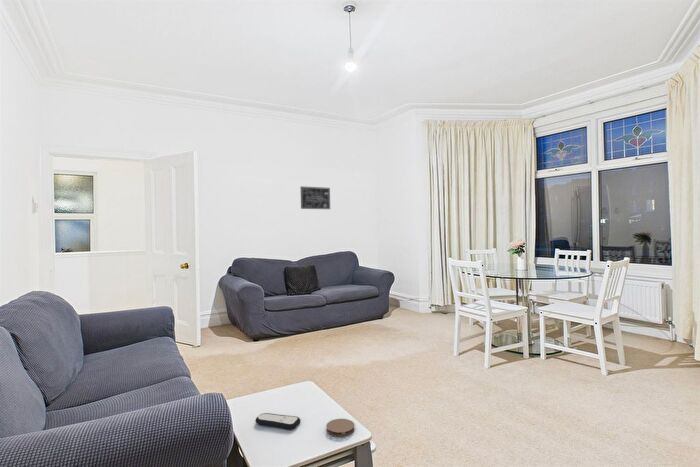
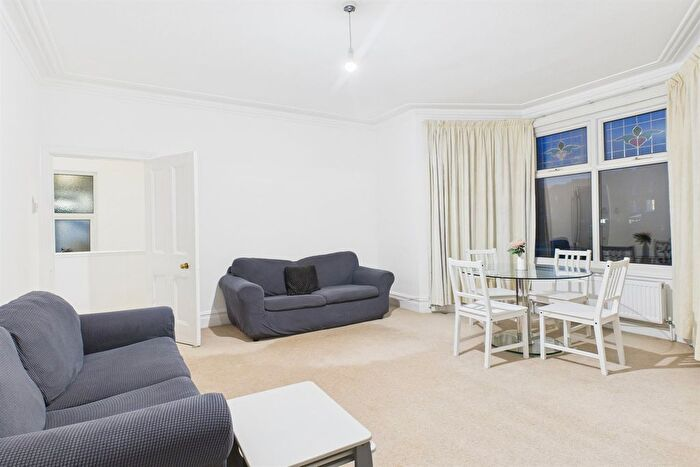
- remote control (277, 420)
- coaster (340, 427)
- wall art (315, 198)
